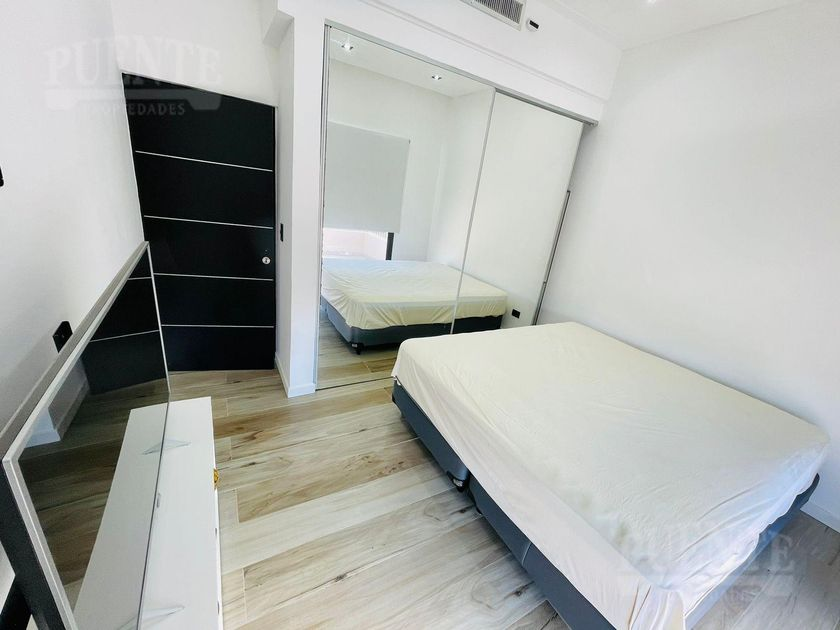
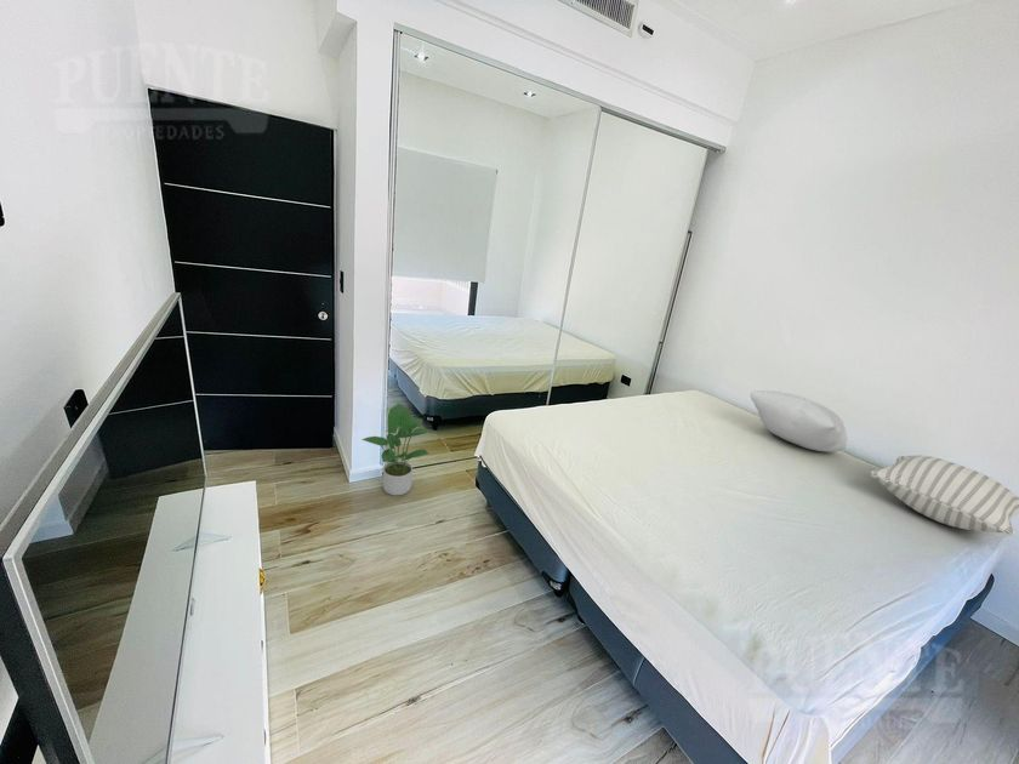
+ pillow (798, 420)
+ potted plant (394, 454)
+ pillow (945, 490)
